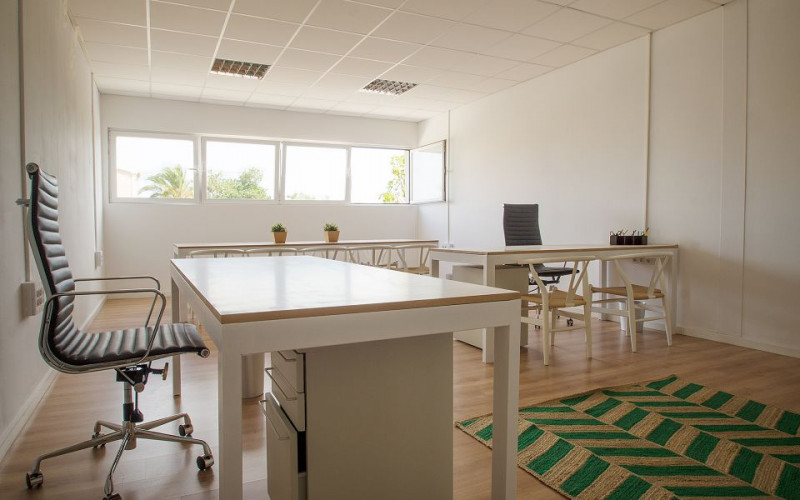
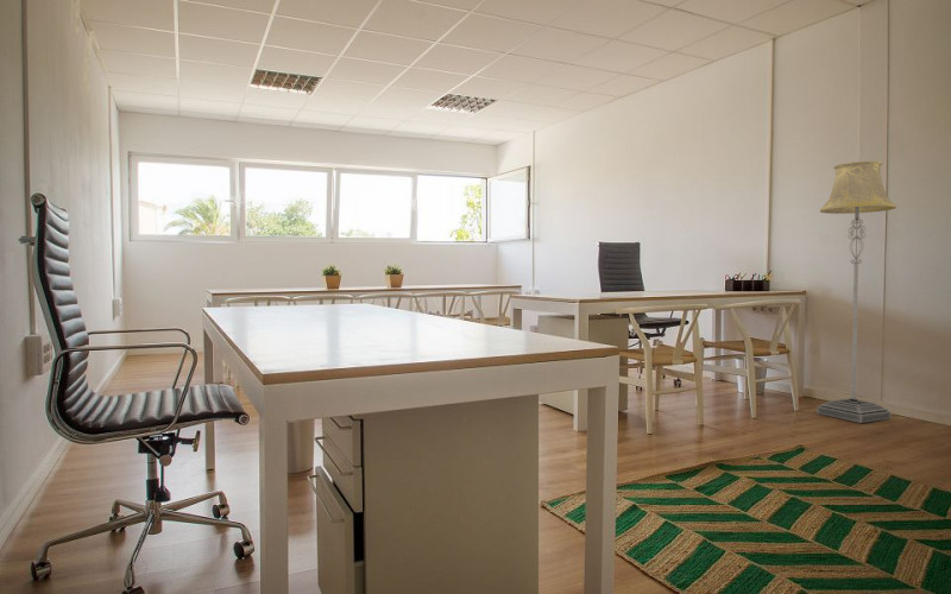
+ floor lamp (855, 291)
